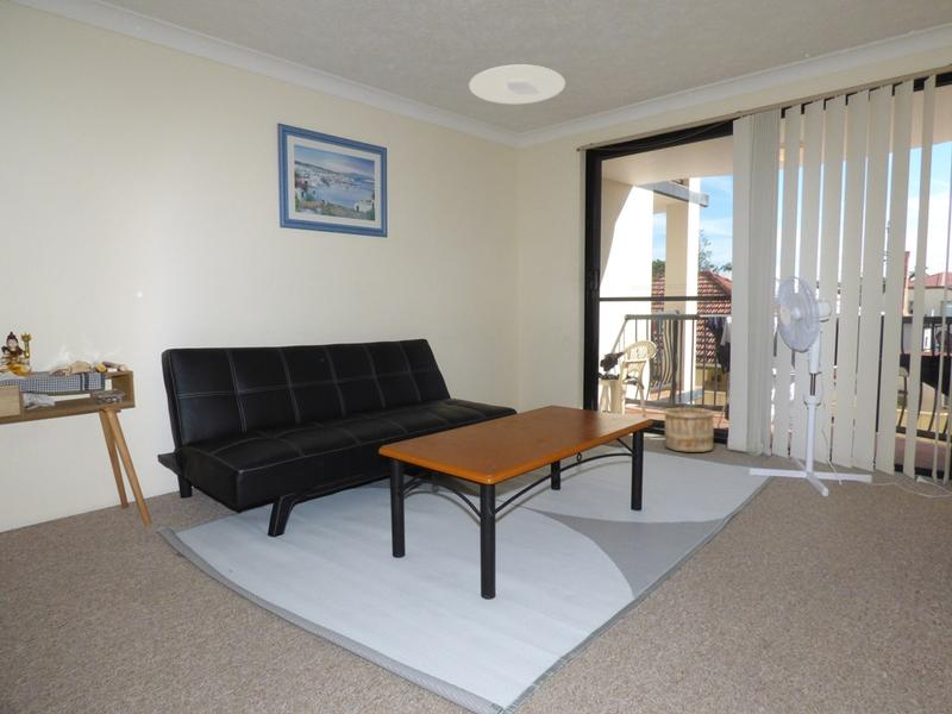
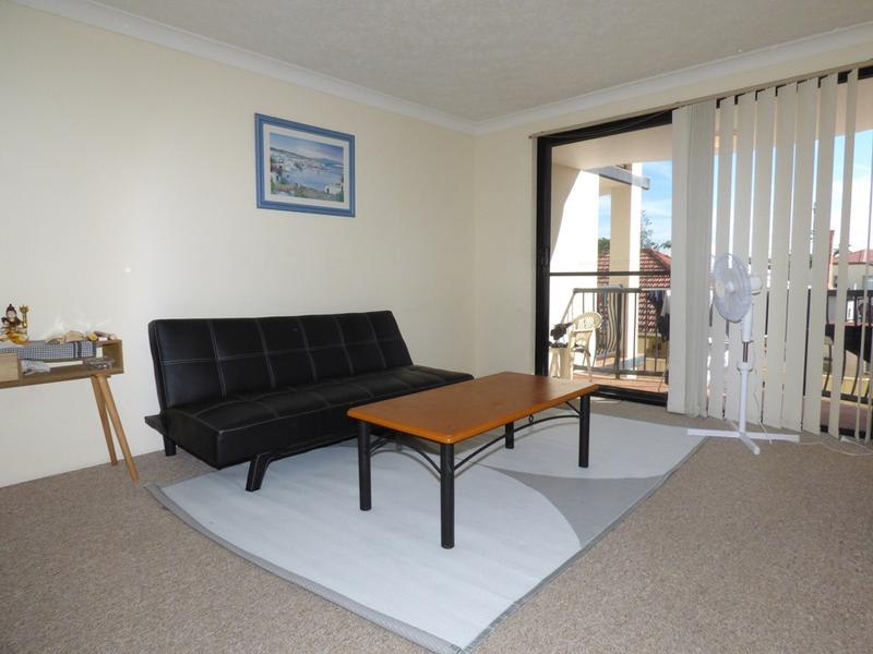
- wooden bucket (688, 428)
- ceiling light (516, 81)
